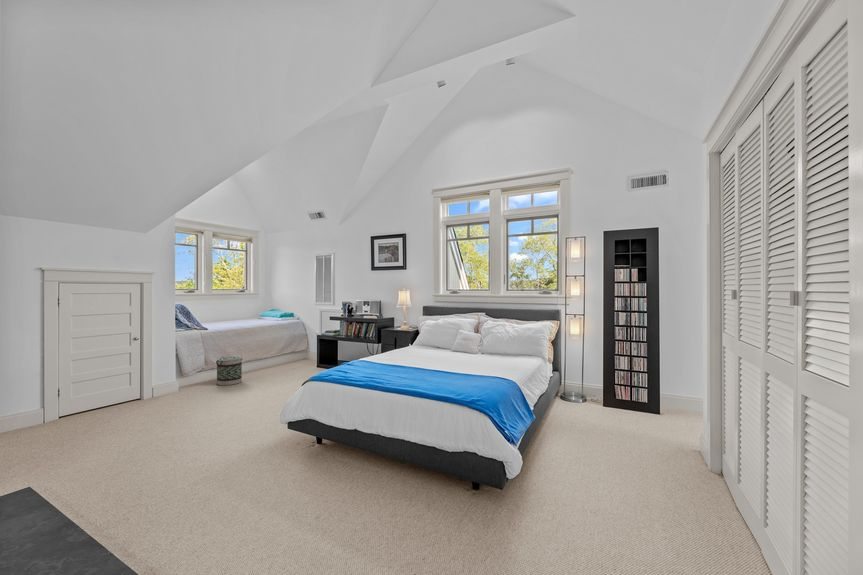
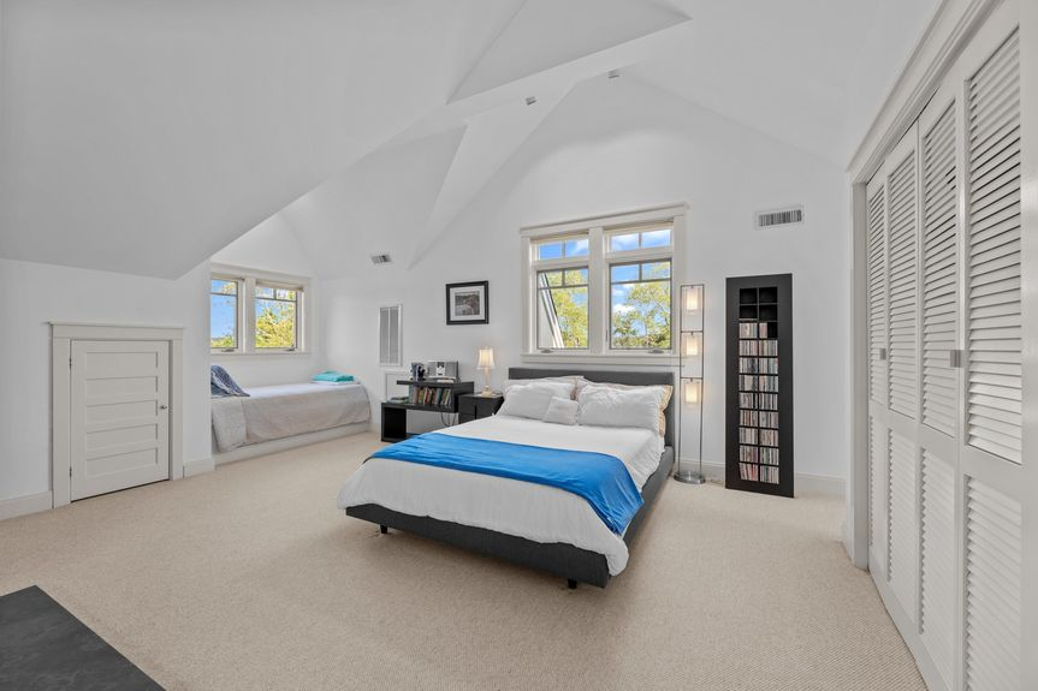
- basket (228, 369)
